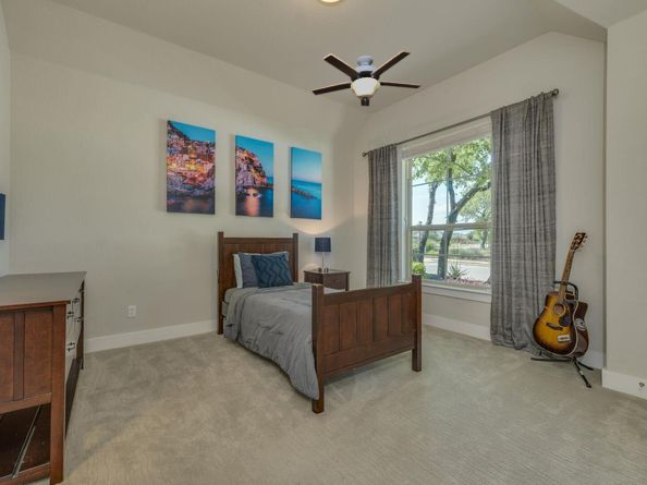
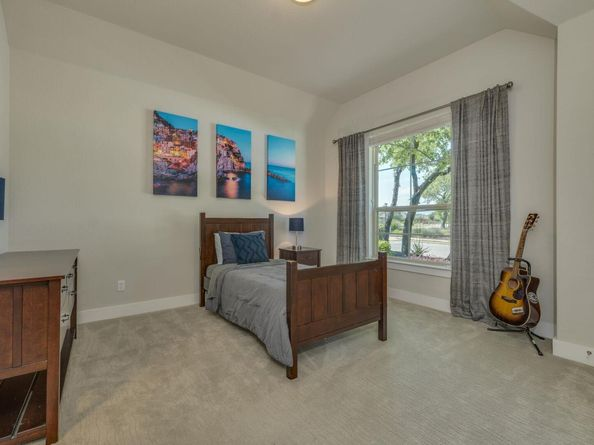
- ceiling fan (365, 90)
